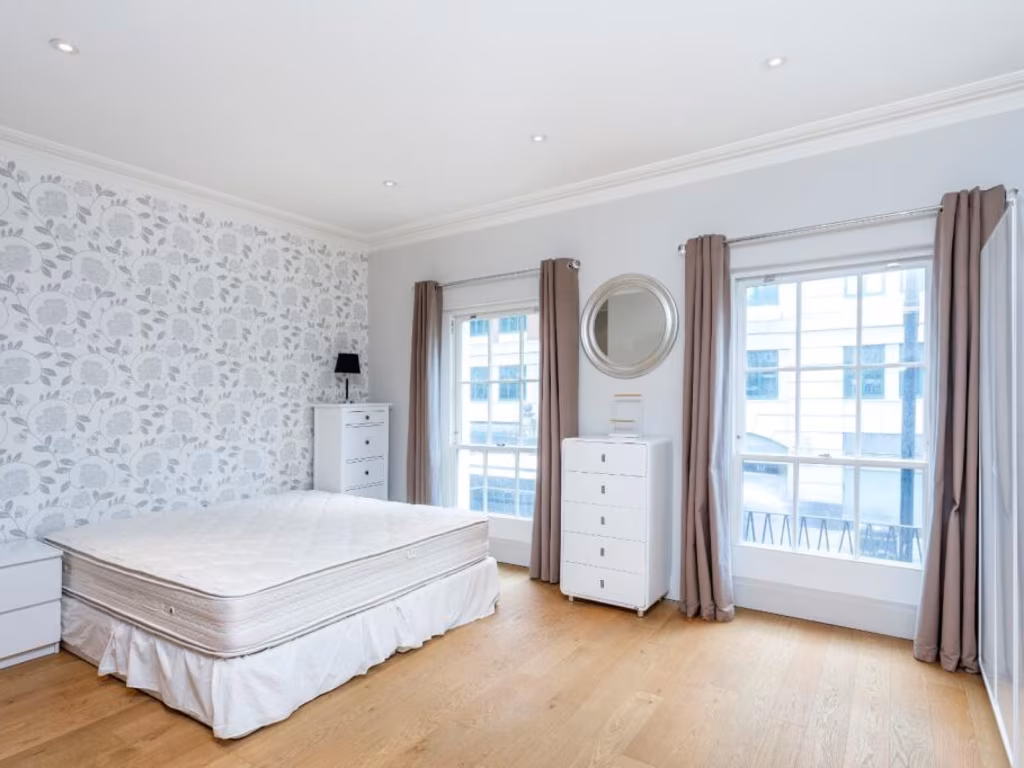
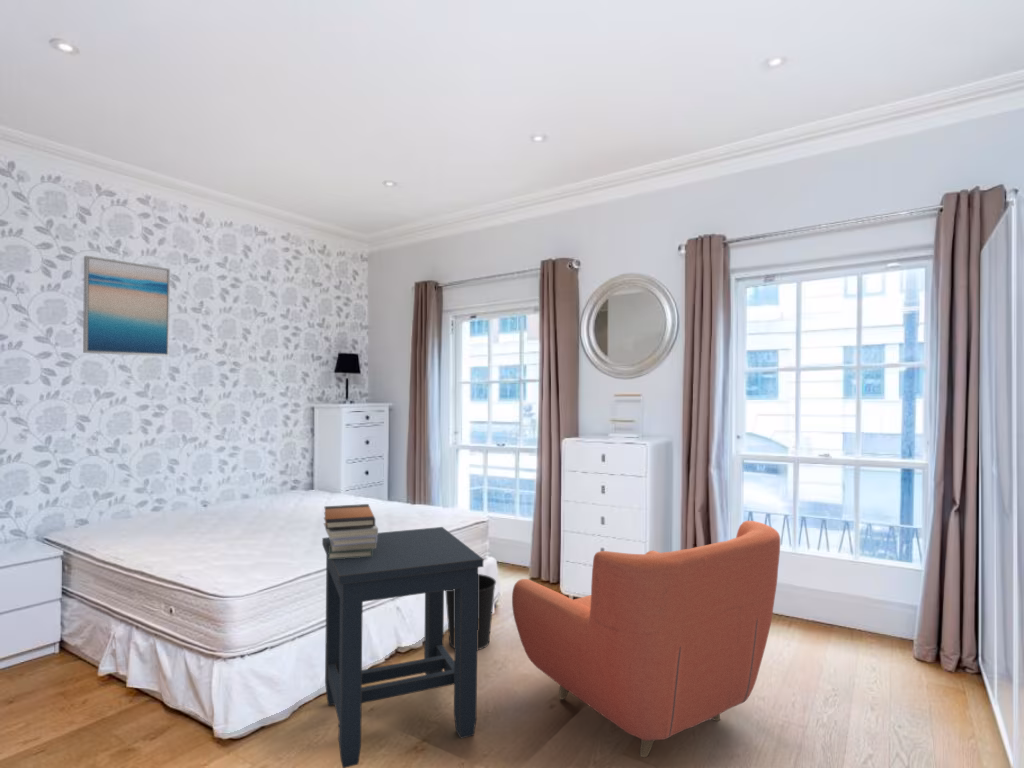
+ side table (425, 632)
+ armchair (644, 618)
+ wall art (128, 308)
+ wastebasket (478, 612)
+ book stack (349, 530)
